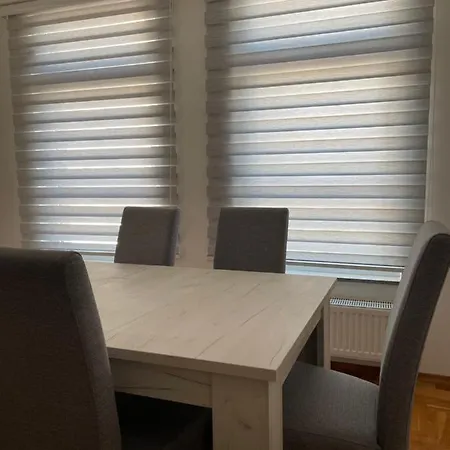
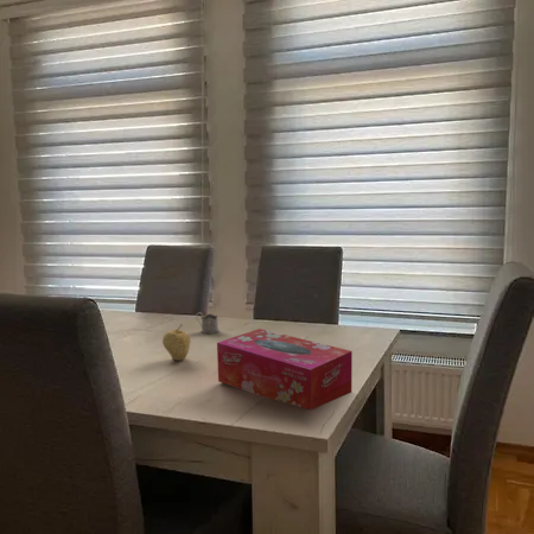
+ tea glass holder (208, 318)
+ tissue box (282, 367)
+ fruit (176, 342)
